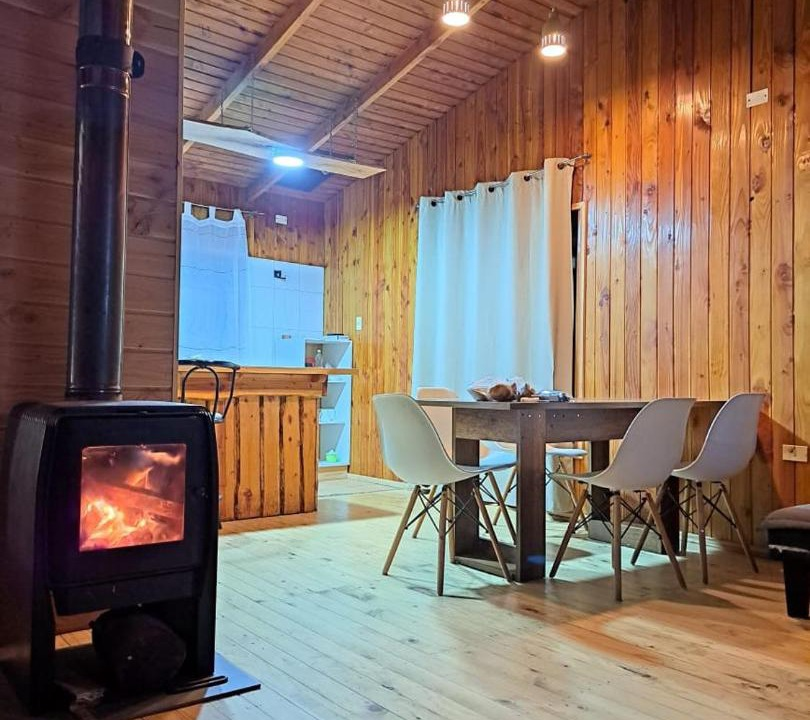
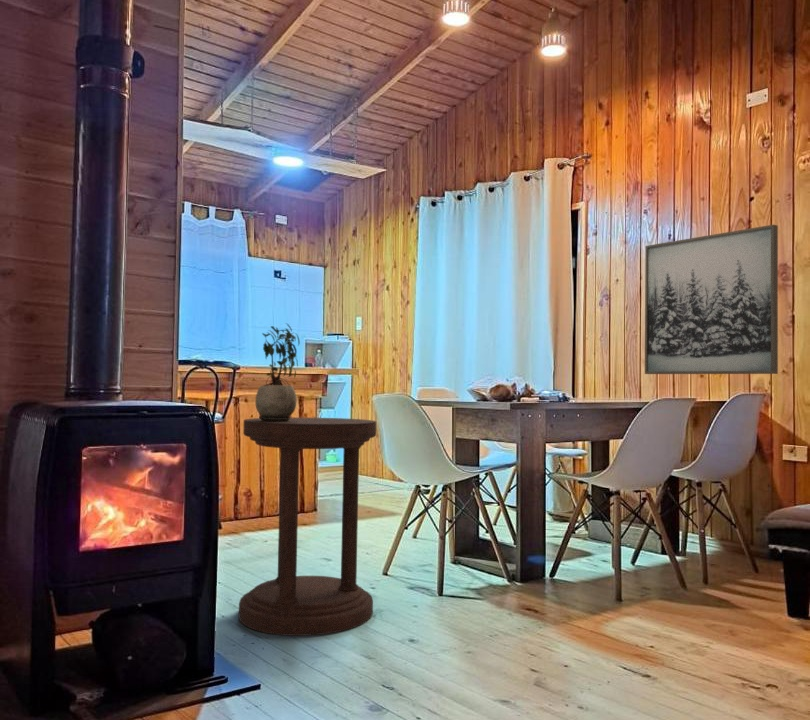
+ potted plant (280, 371)
+ side table (297, 516)
+ wall art (706, 304)
